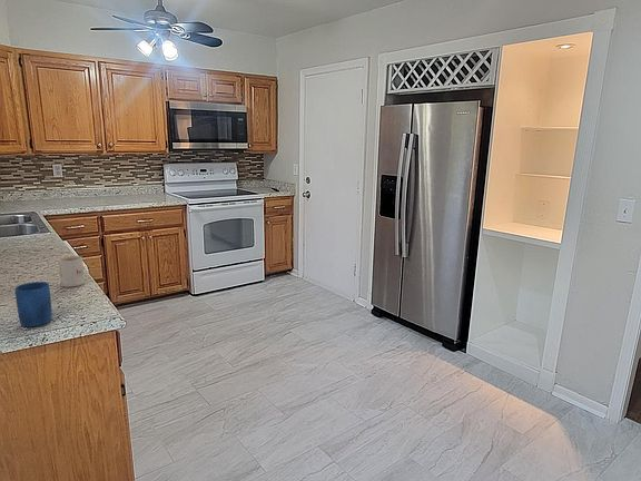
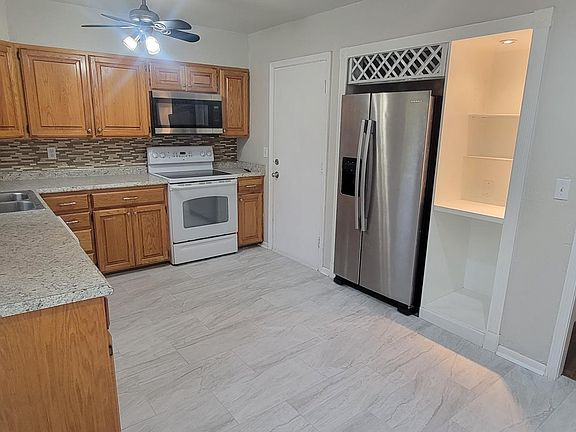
- mug (71, 269)
- mug (36, 302)
